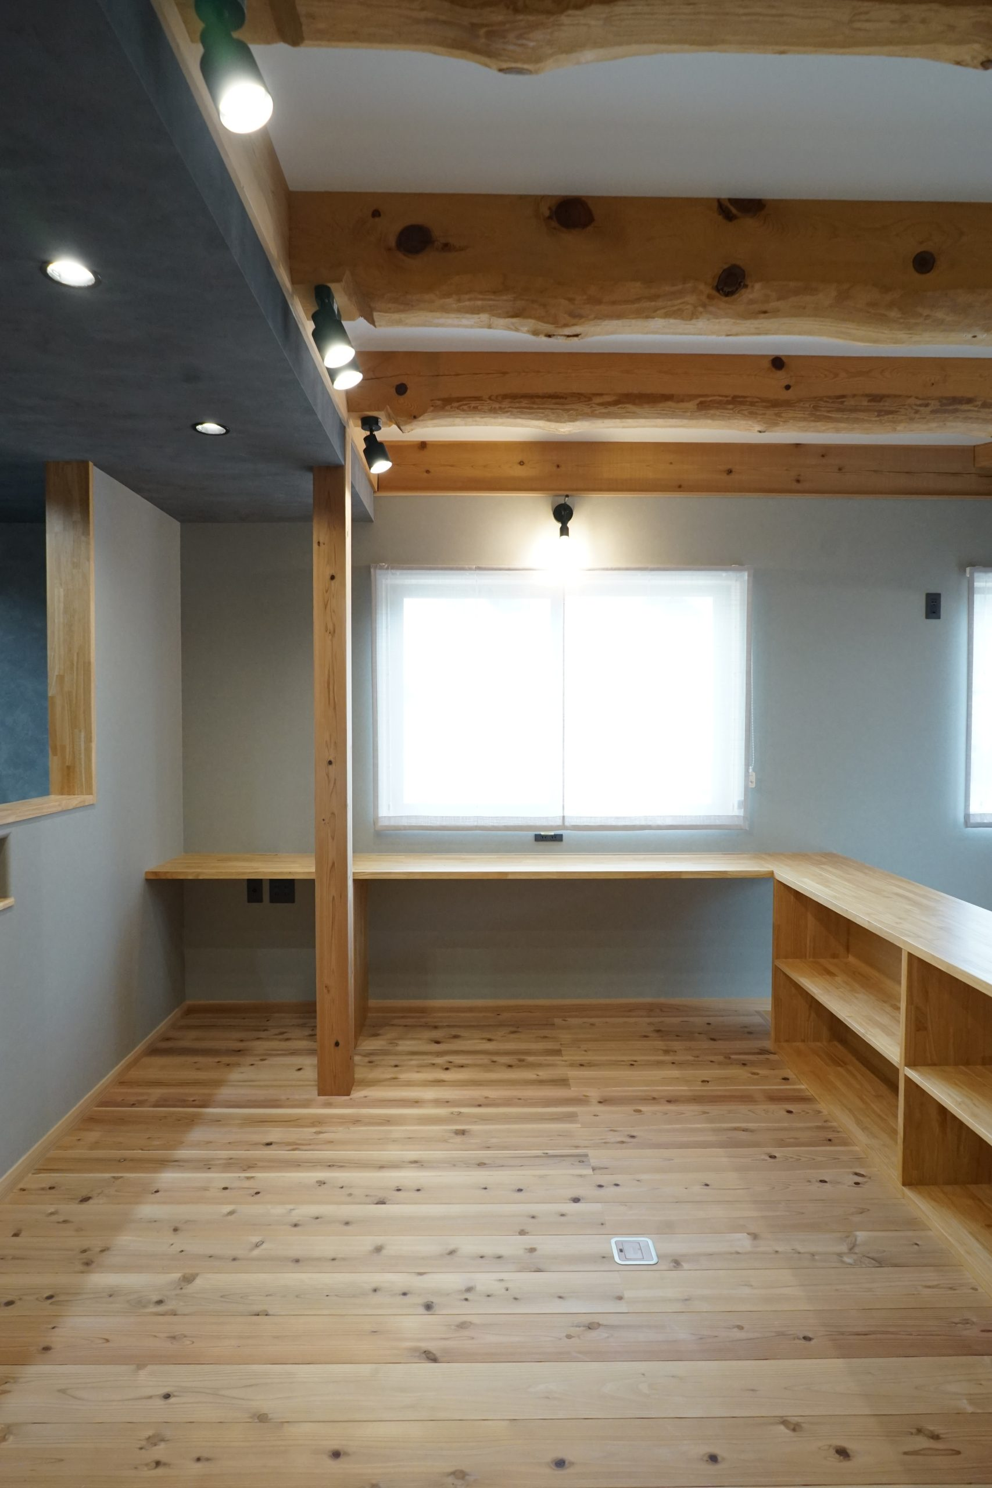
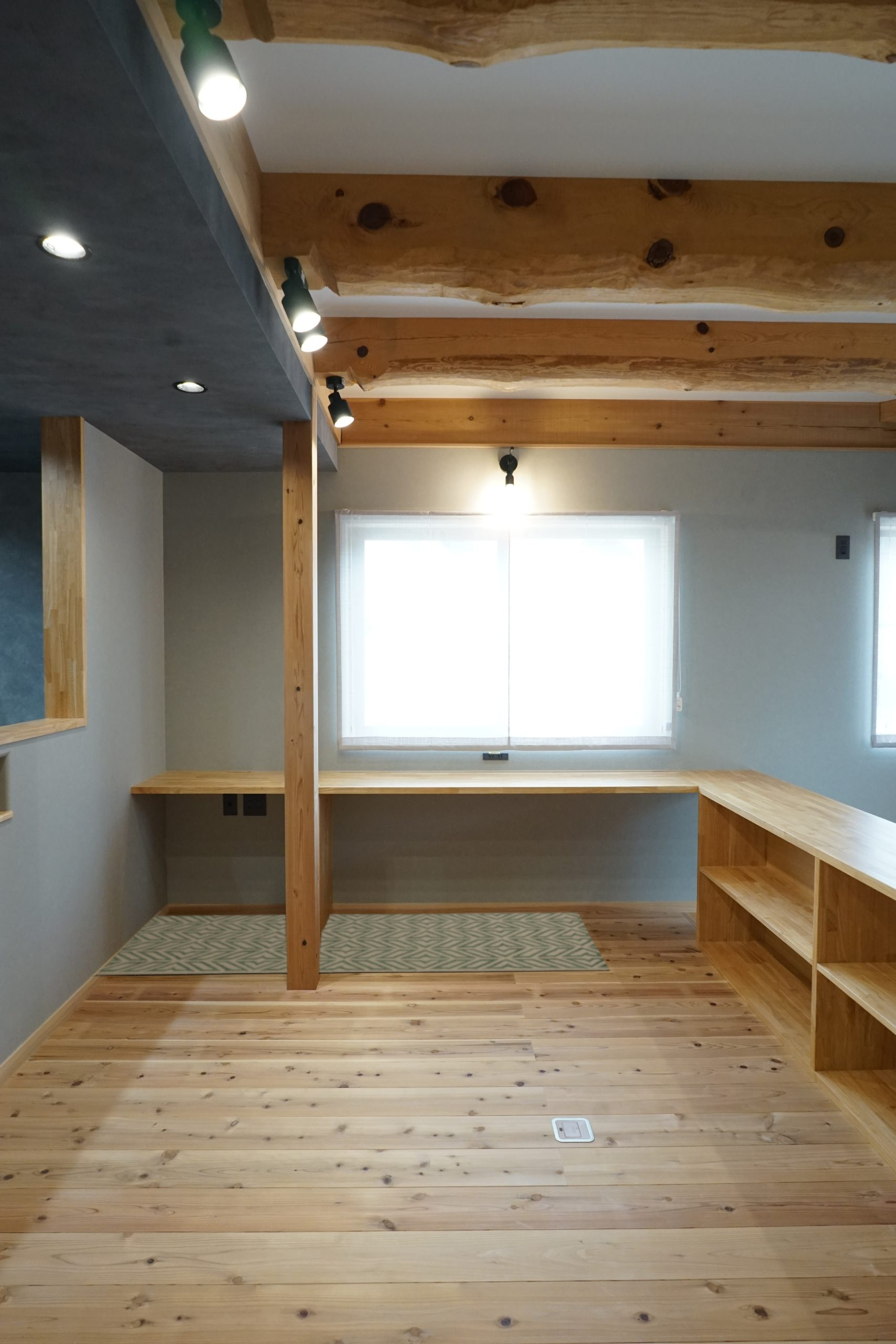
+ rug (350, 940)
